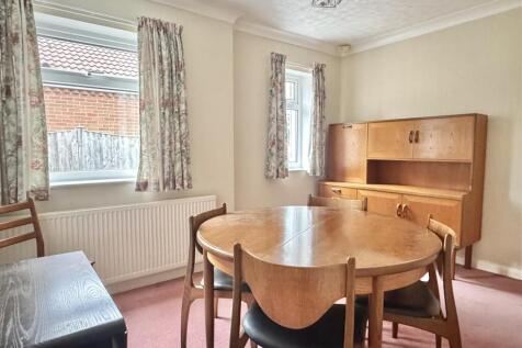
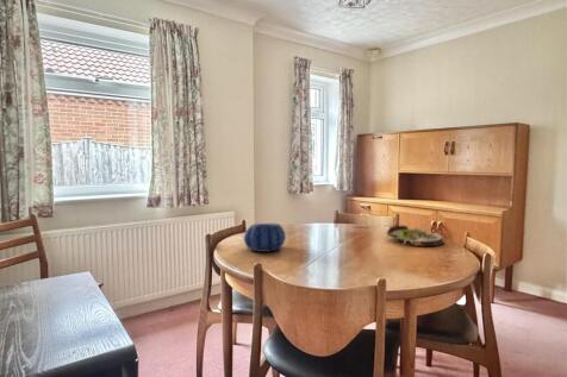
+ decorative bowl (264, 235)
+ salad plate (416, 234)
